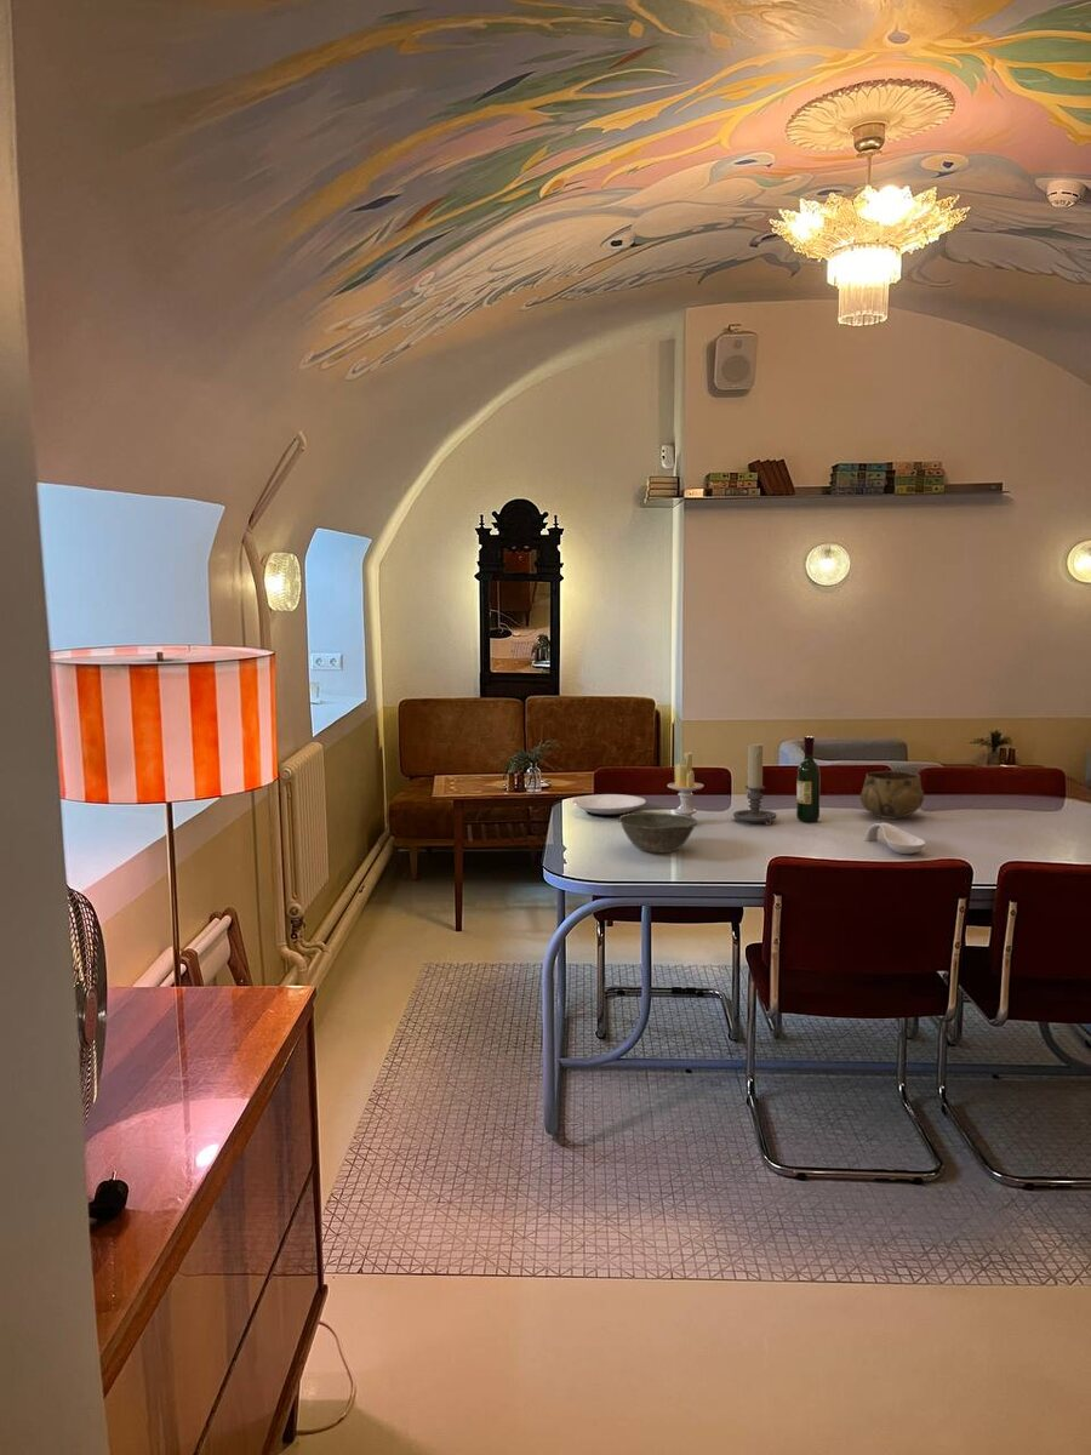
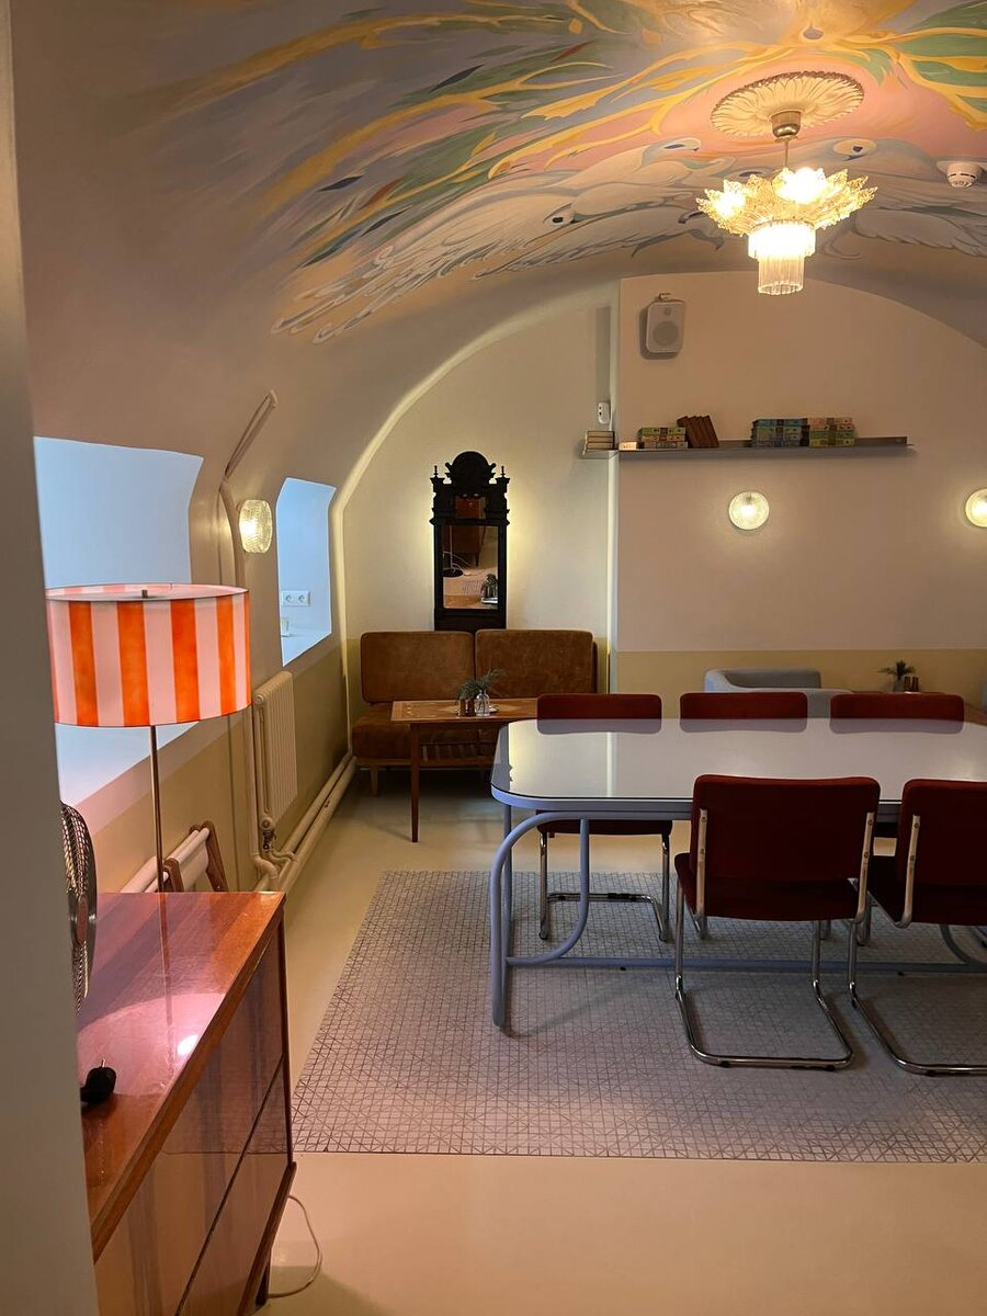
- wine bottle (807, 778)
- candle holder (756, 782)
- spoon rest (892, 837)
- candle (685, 787)
- bowl (657, 833)
- decorative bowl (891, 795)
- plate (609, 806)
